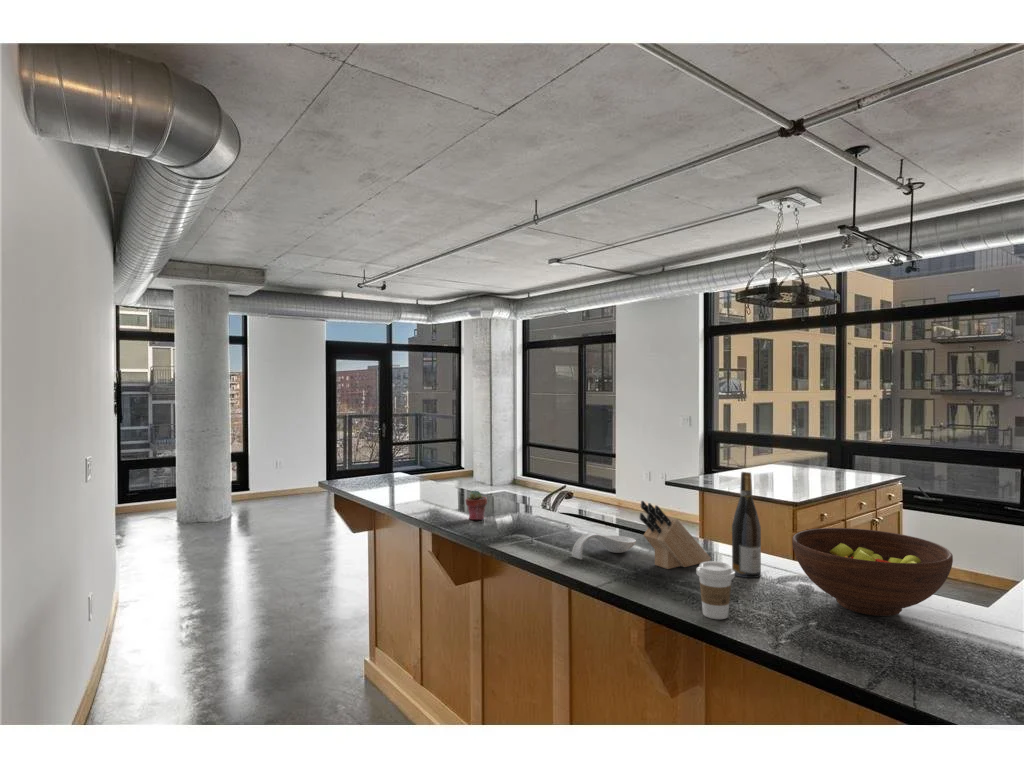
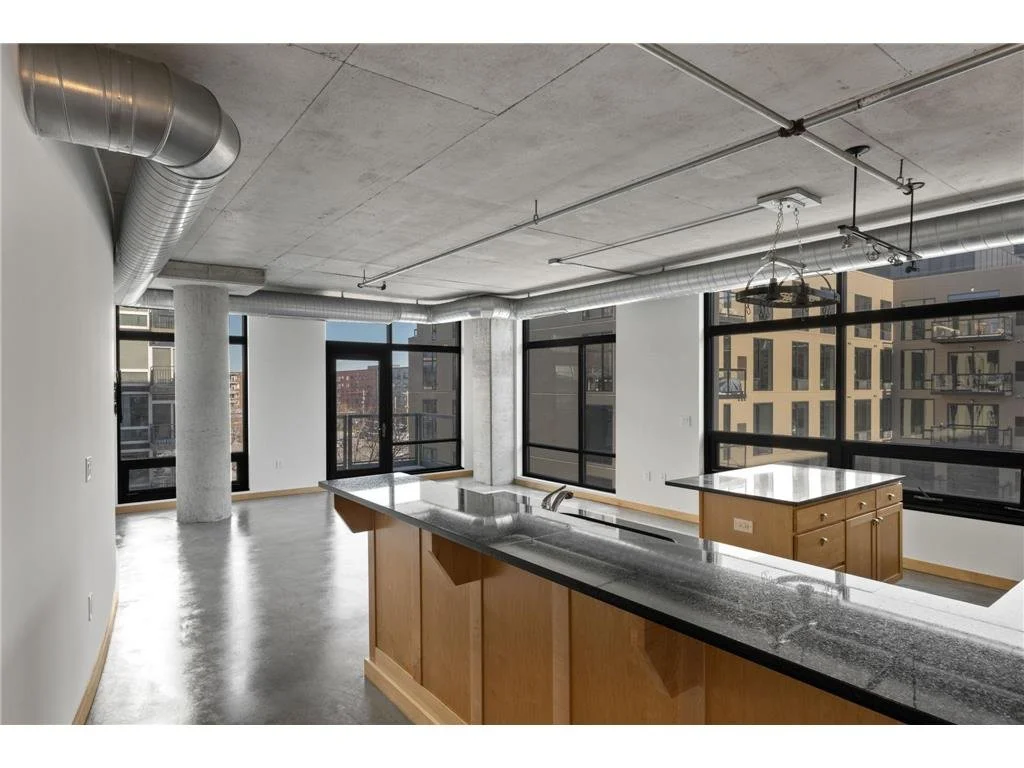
- knife block (673, 531)
- spoon rest (604, 542)
- wine bottle (746, 523)
- potted succulent (476, 504)
- fruit bowl (868, 575)
- coffee cup (715, 590)
